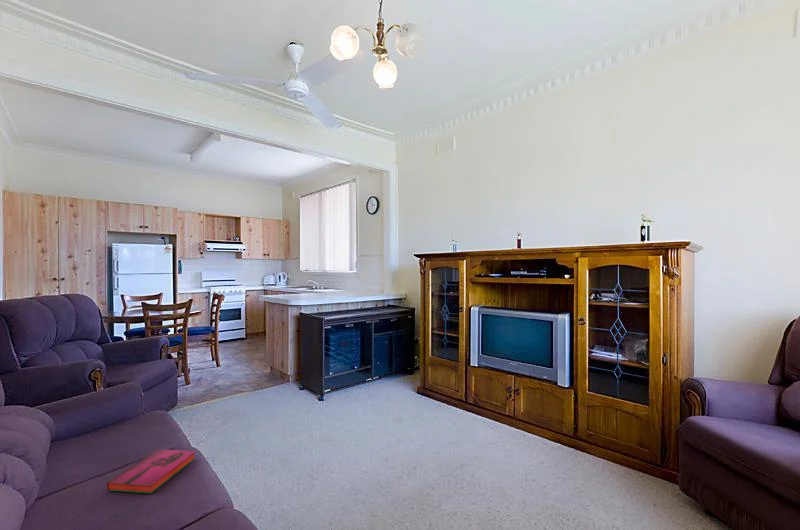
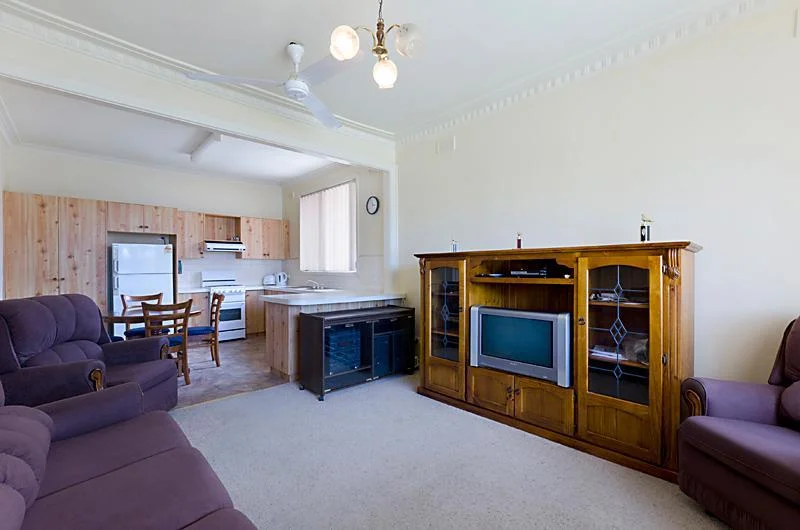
- hardback book (154, 469)
